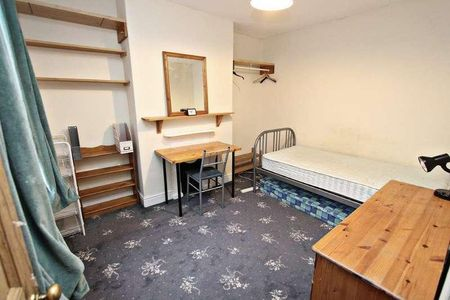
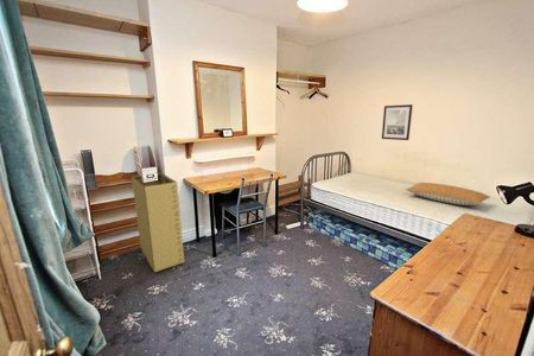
+ pillow (445, 192)
+ laundry hamper (157, 218)
+ wall art (395, 122)
